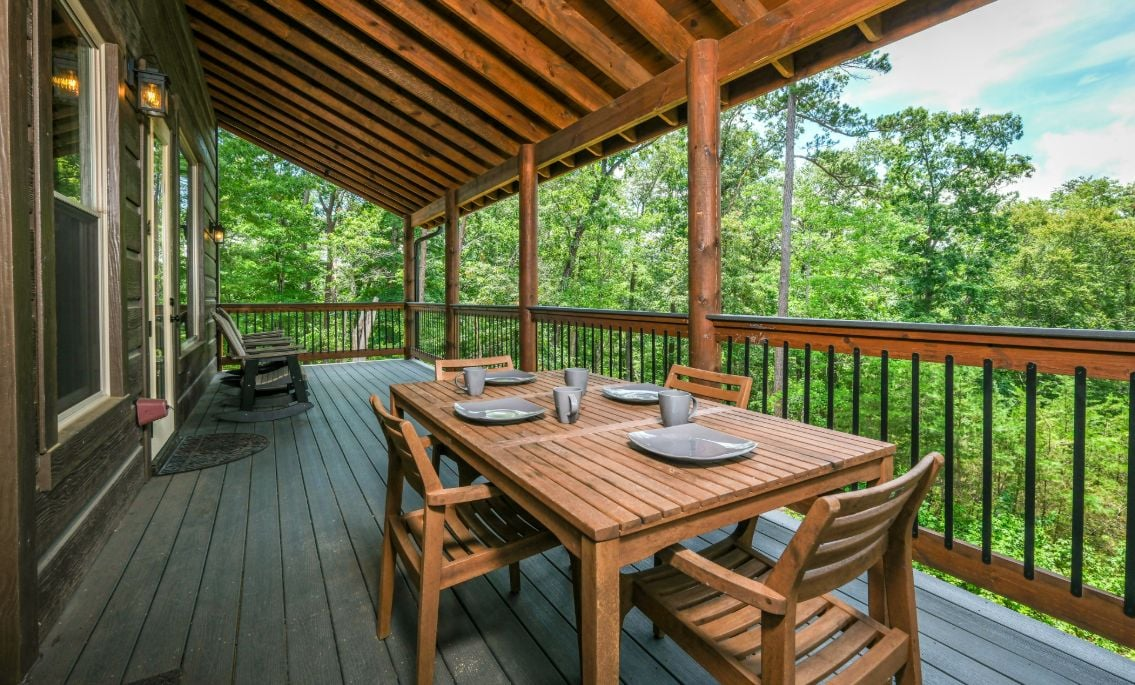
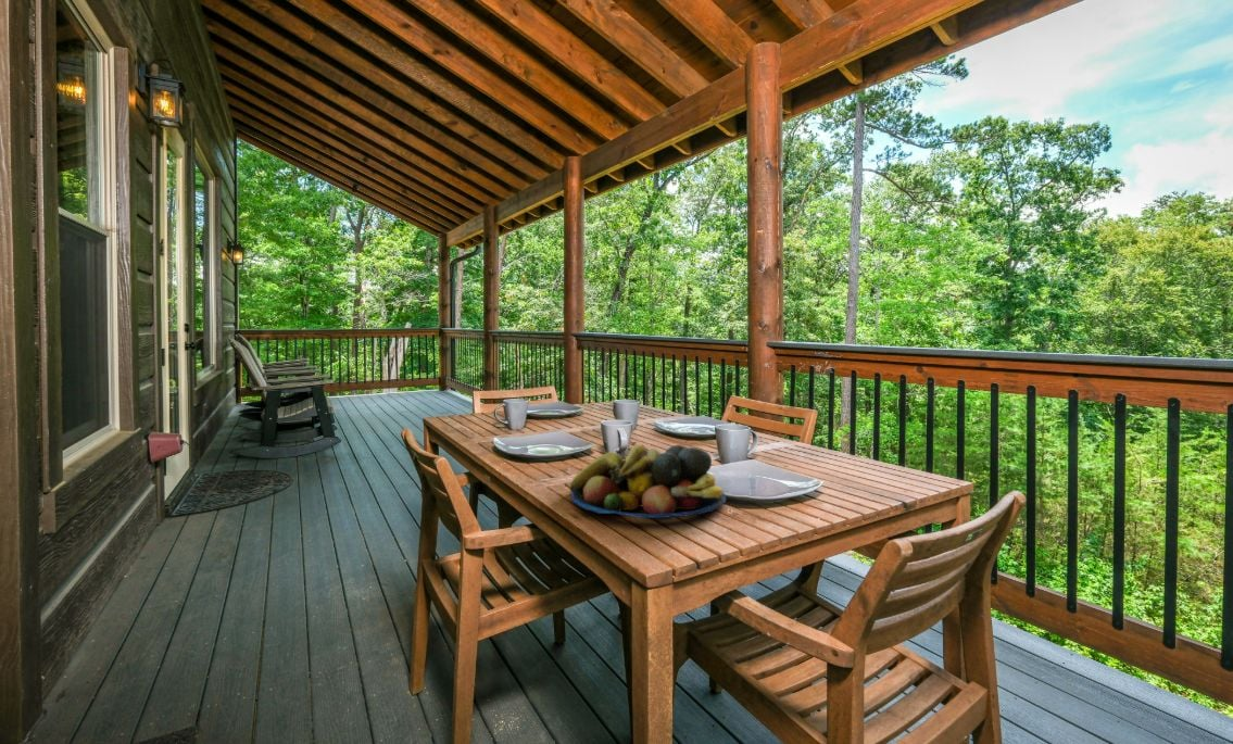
+ fruit bowl (646, 470)
